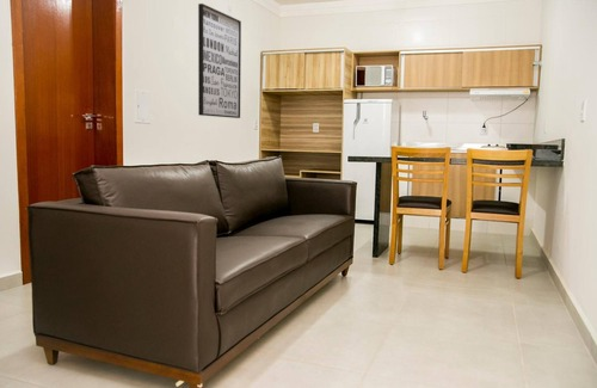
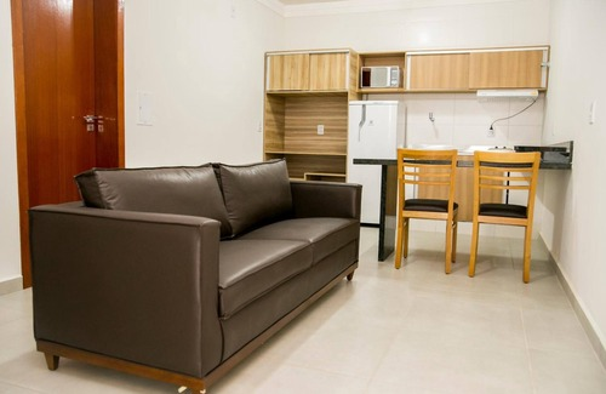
- wall art (221, 64)
